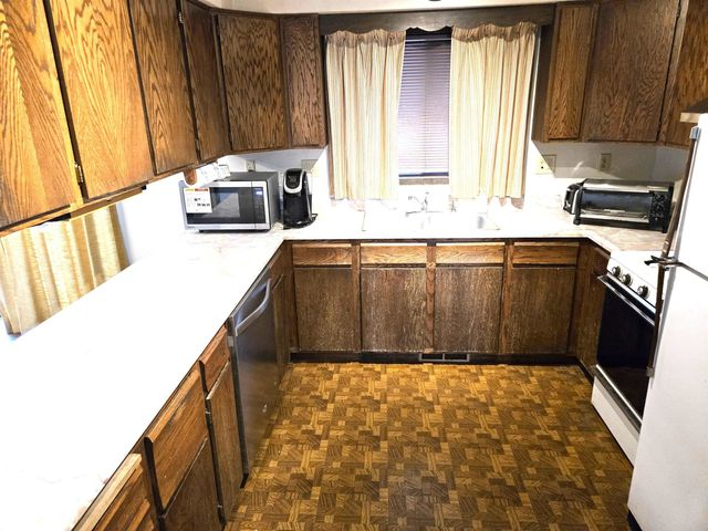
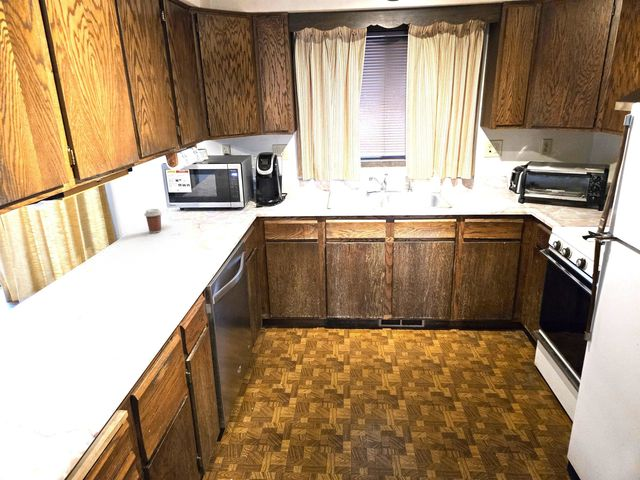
+ coffee cup (154, 220)
